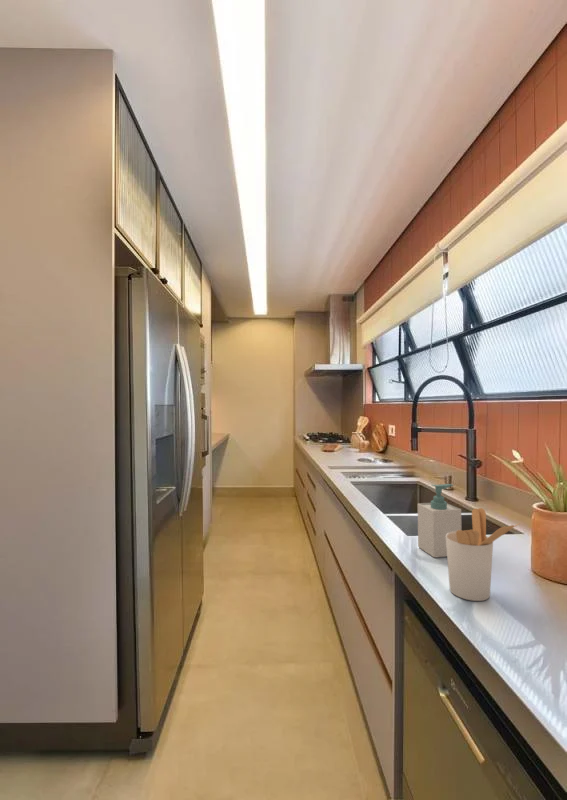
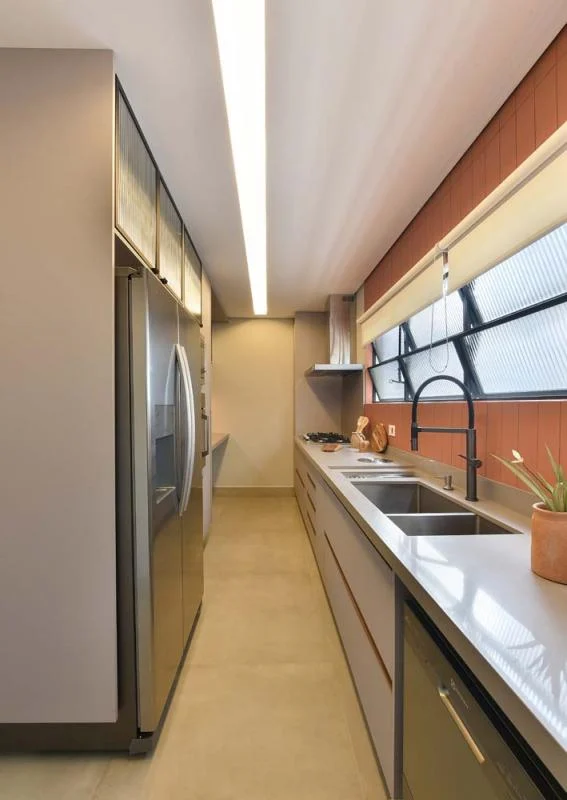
- utensil holder (481, 555)
- soap bottle (439, 517)
